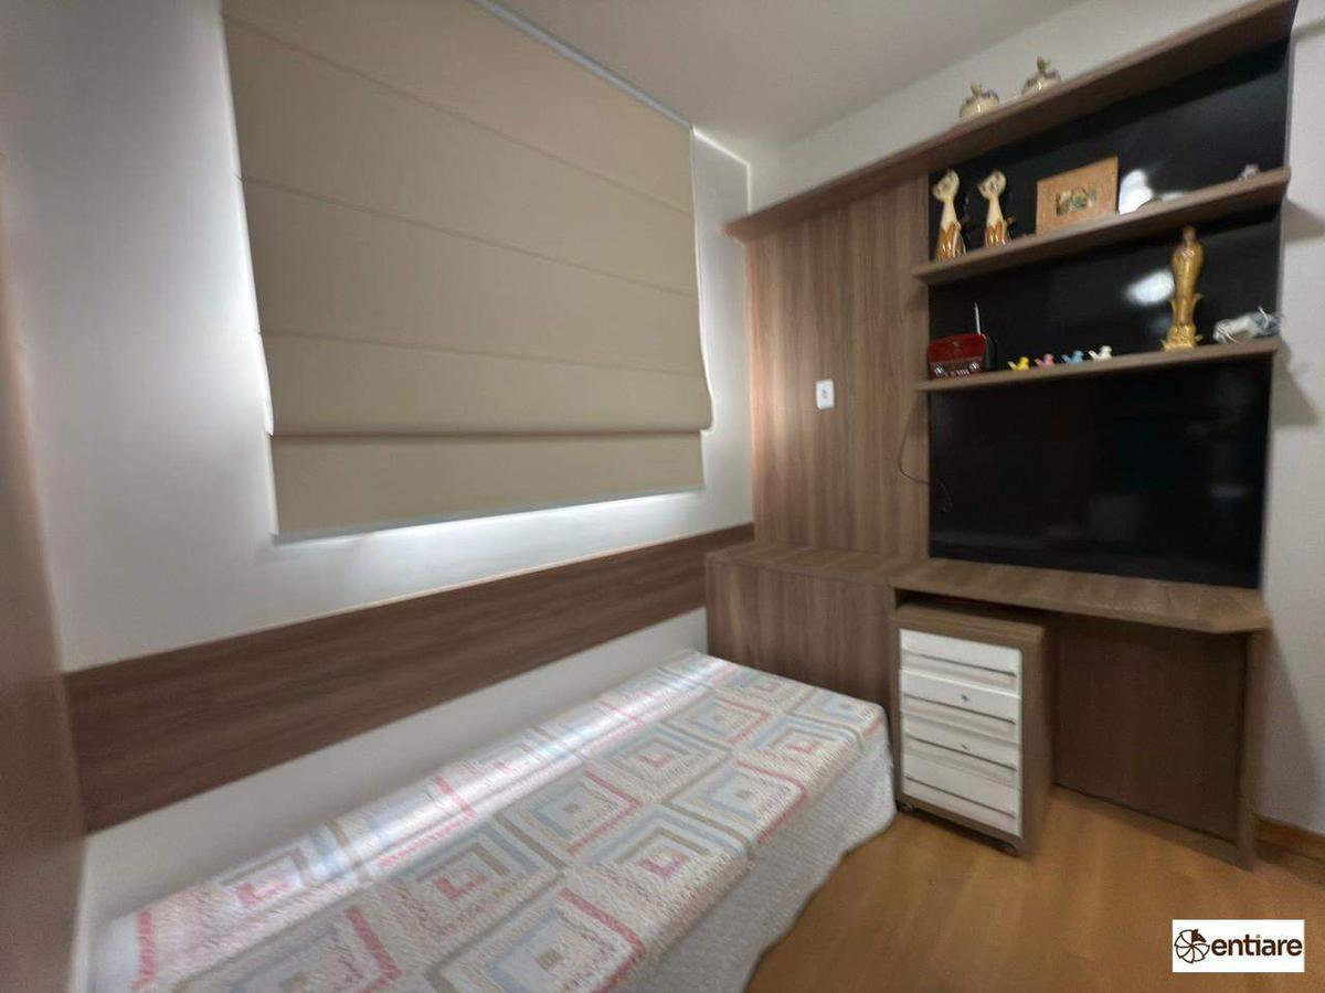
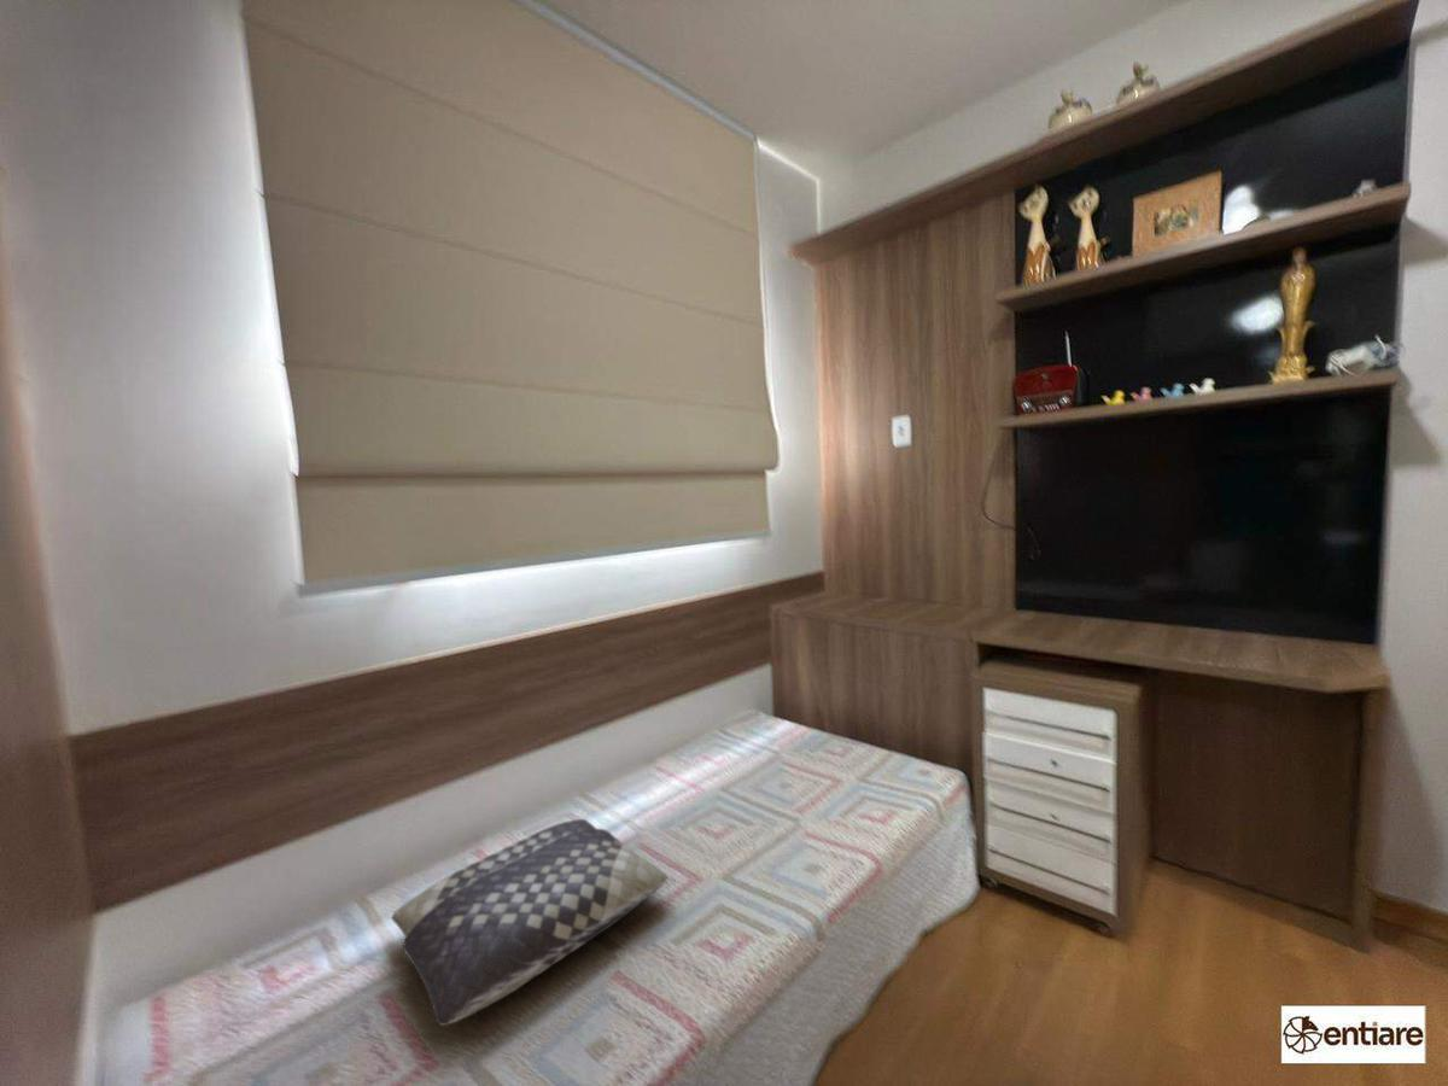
+ cushion (531, 897)
